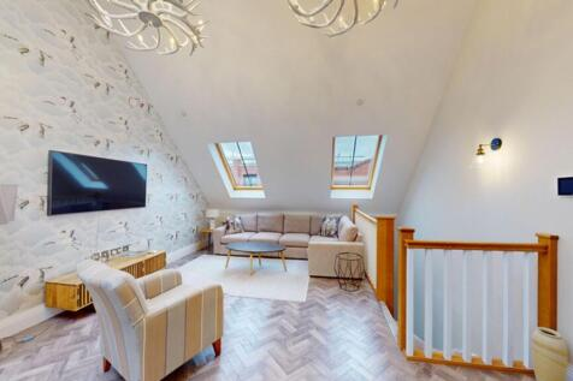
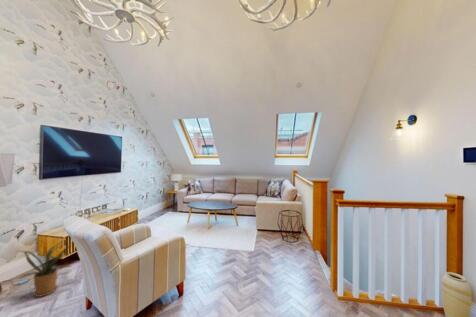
+ house plant (47, 265)
